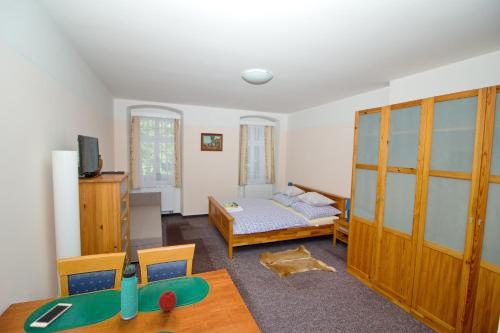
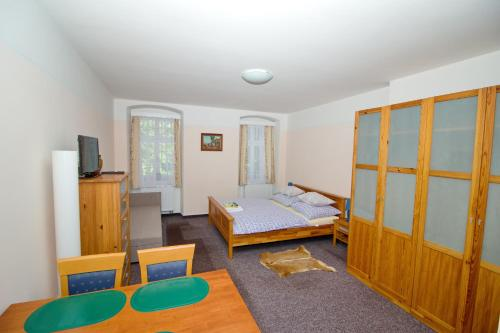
- fruit (167, 300)
- thermos bottle (129, 291)
- cell phone (52, 314)
